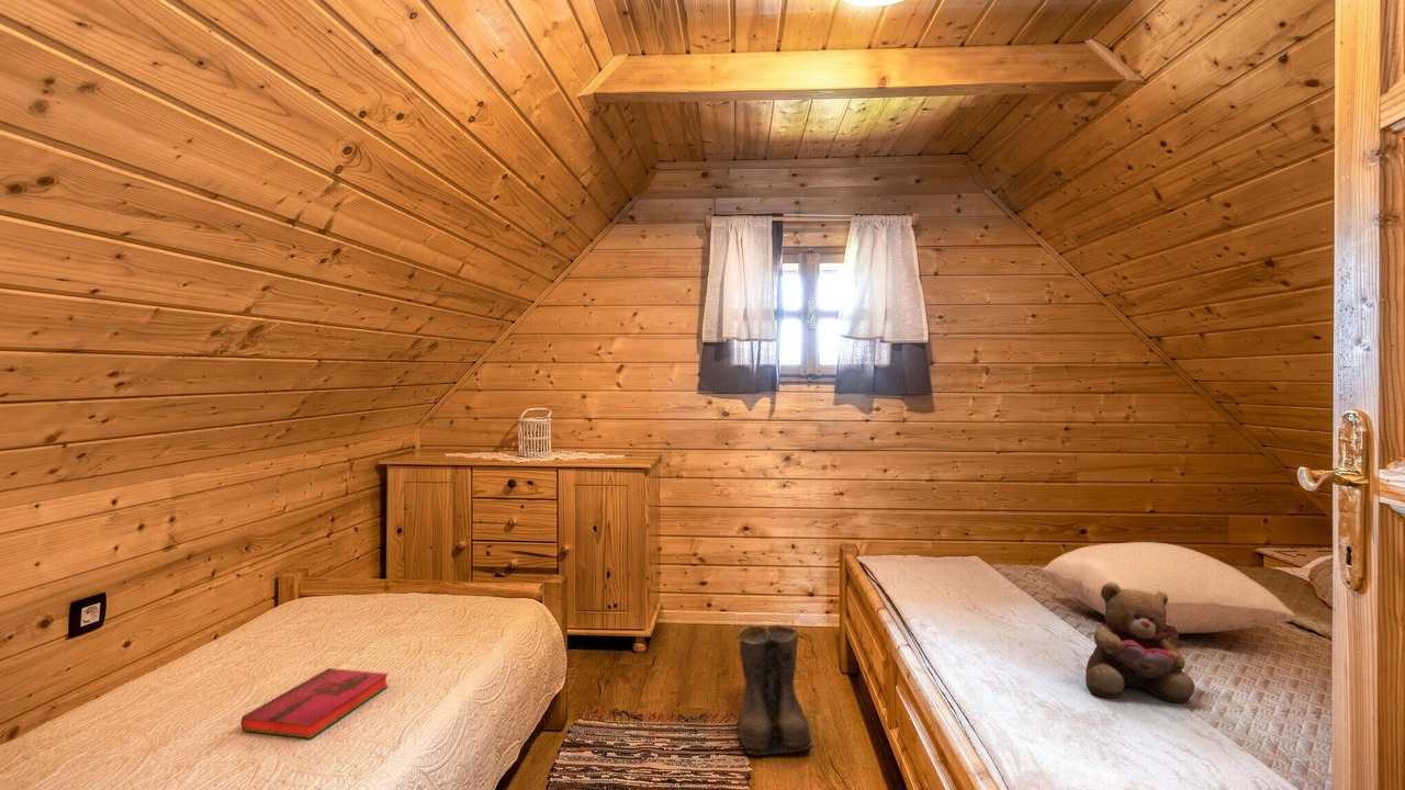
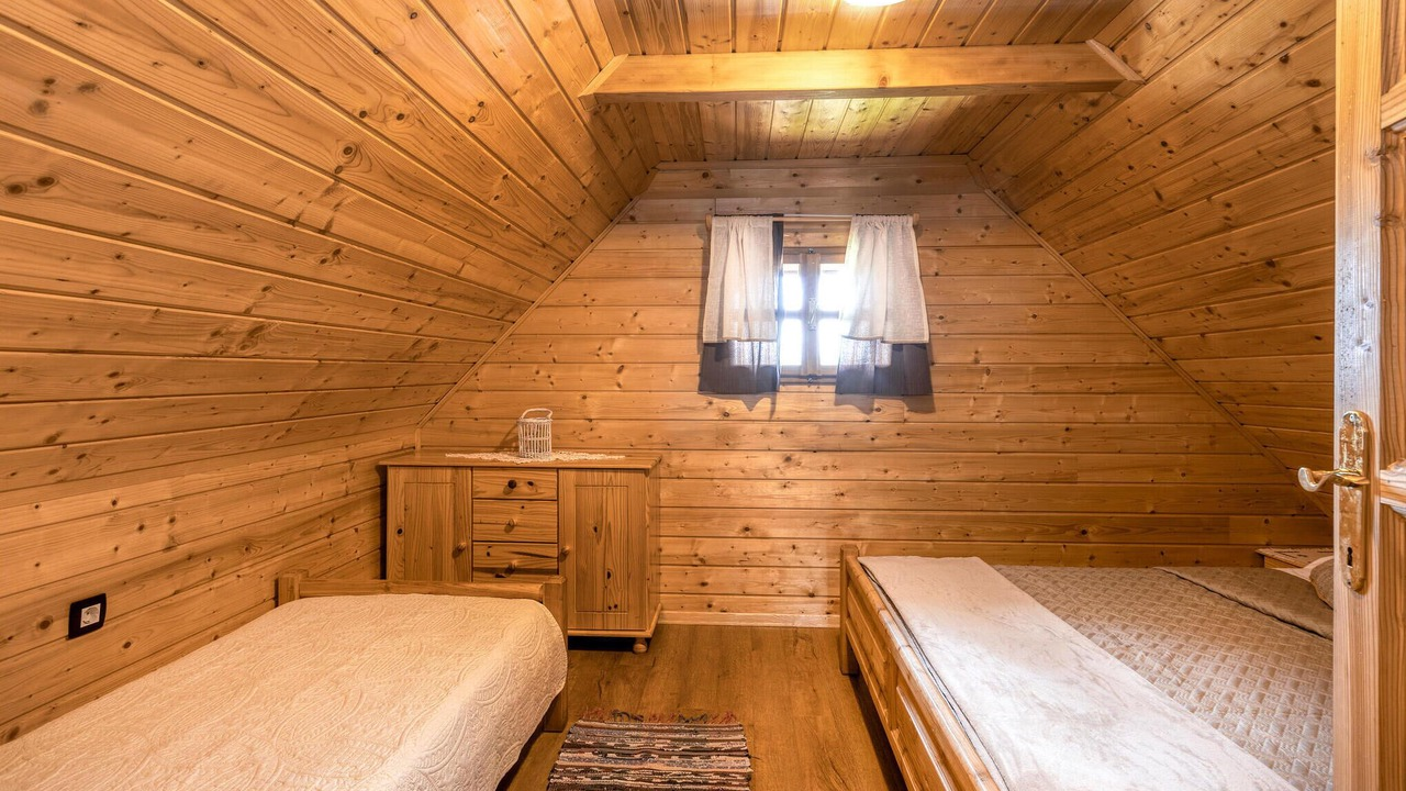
- boots (771, 684)
- teddy bear (1127, 635)
- hardback book (319, 700)
- pillow (1151, 584)
